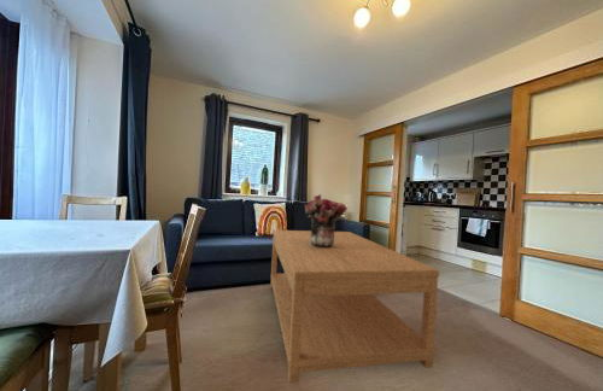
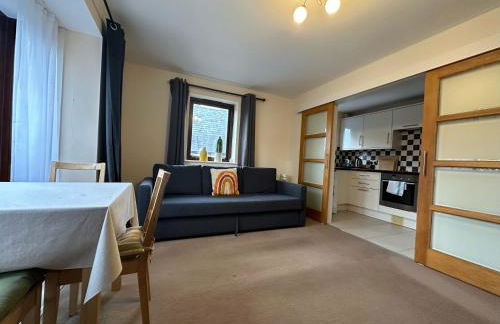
- coffee table (330, 279)
- bouquet (324, 220)
